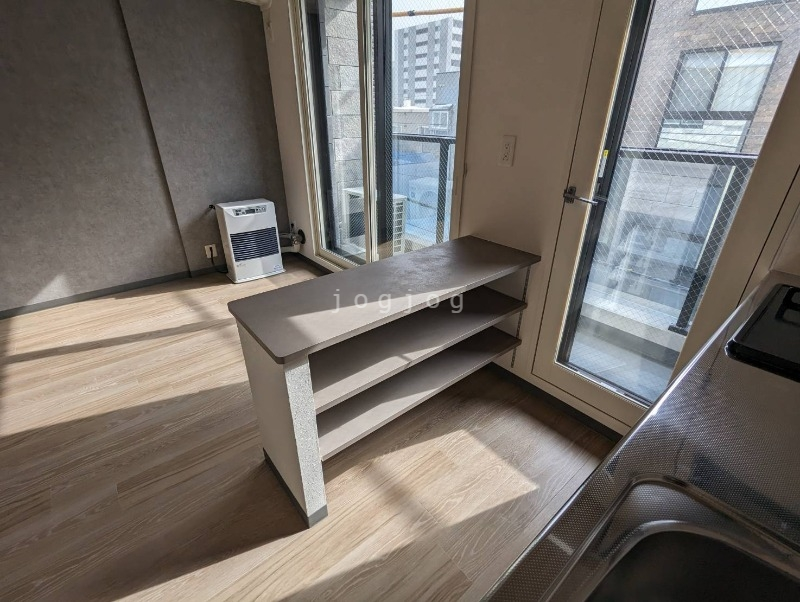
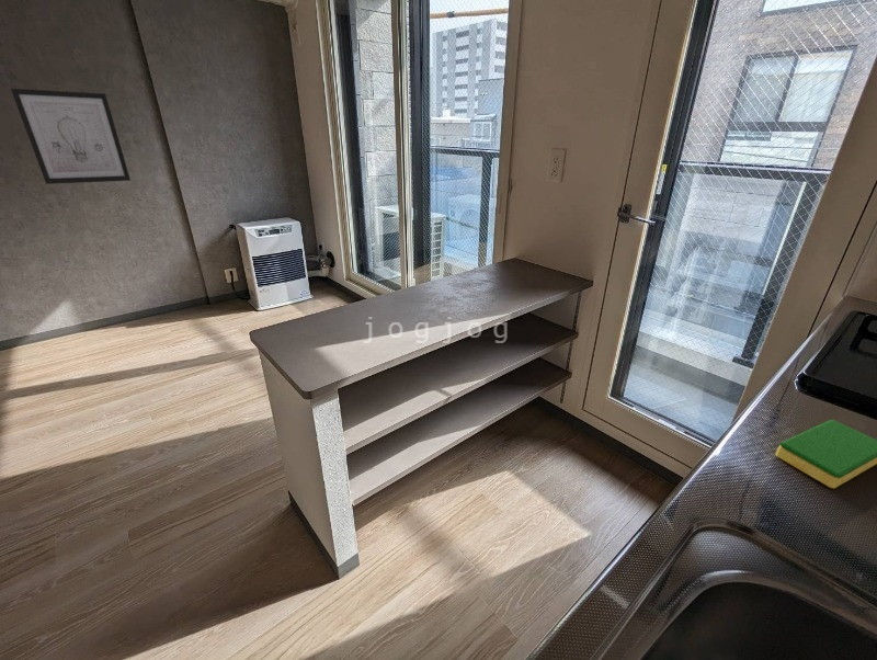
+ wall art (76, 138)
+ dish sponge (832, 451)
